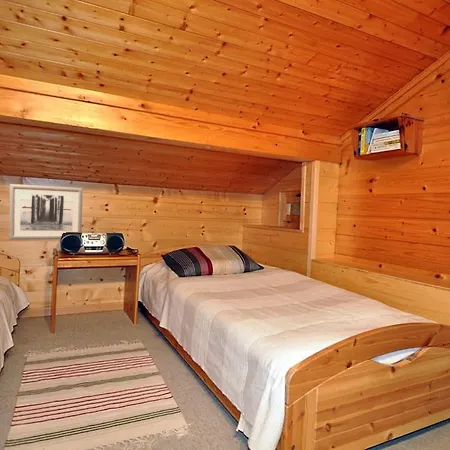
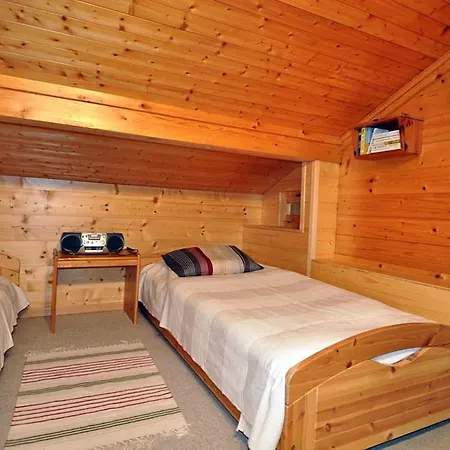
- wall art (47, 212)
